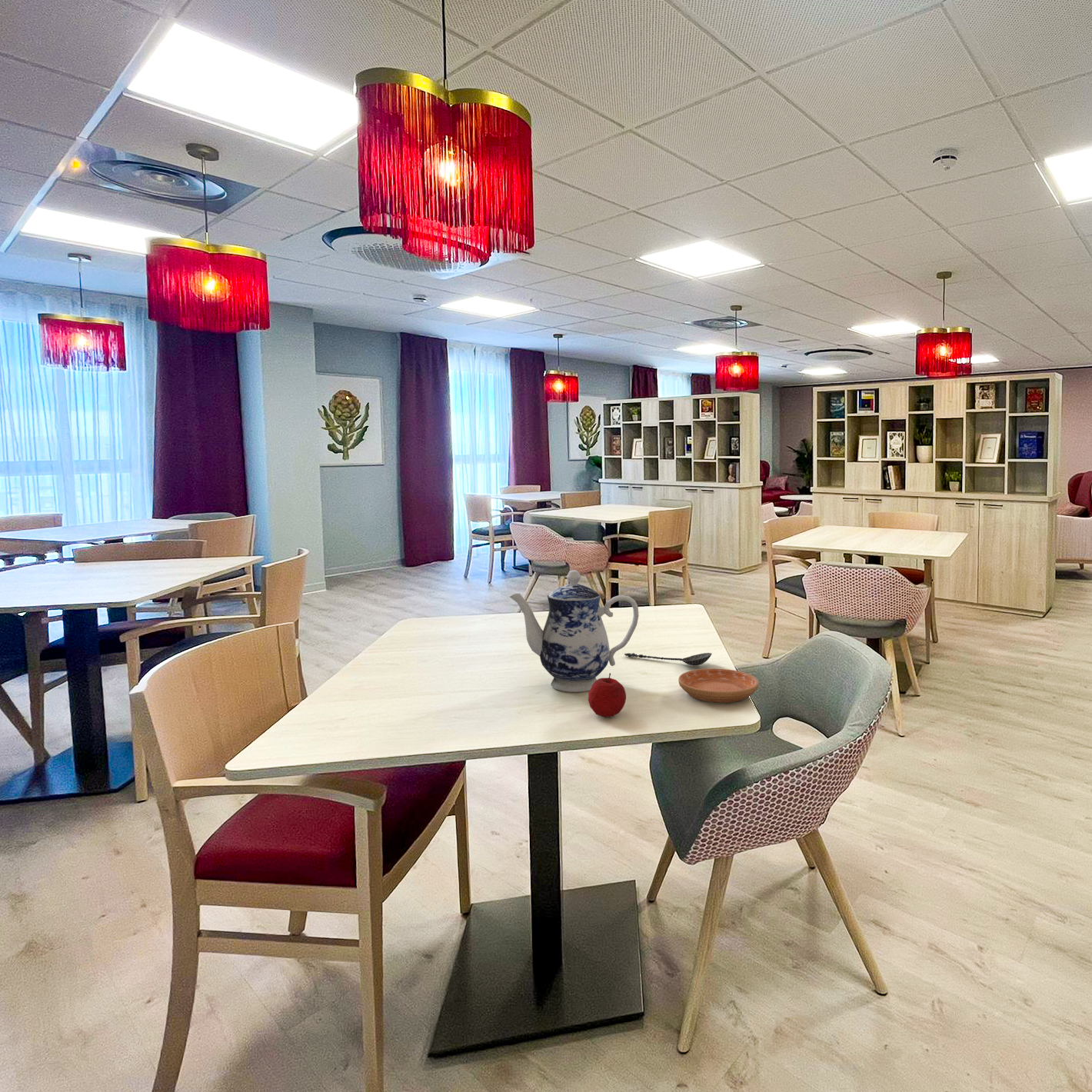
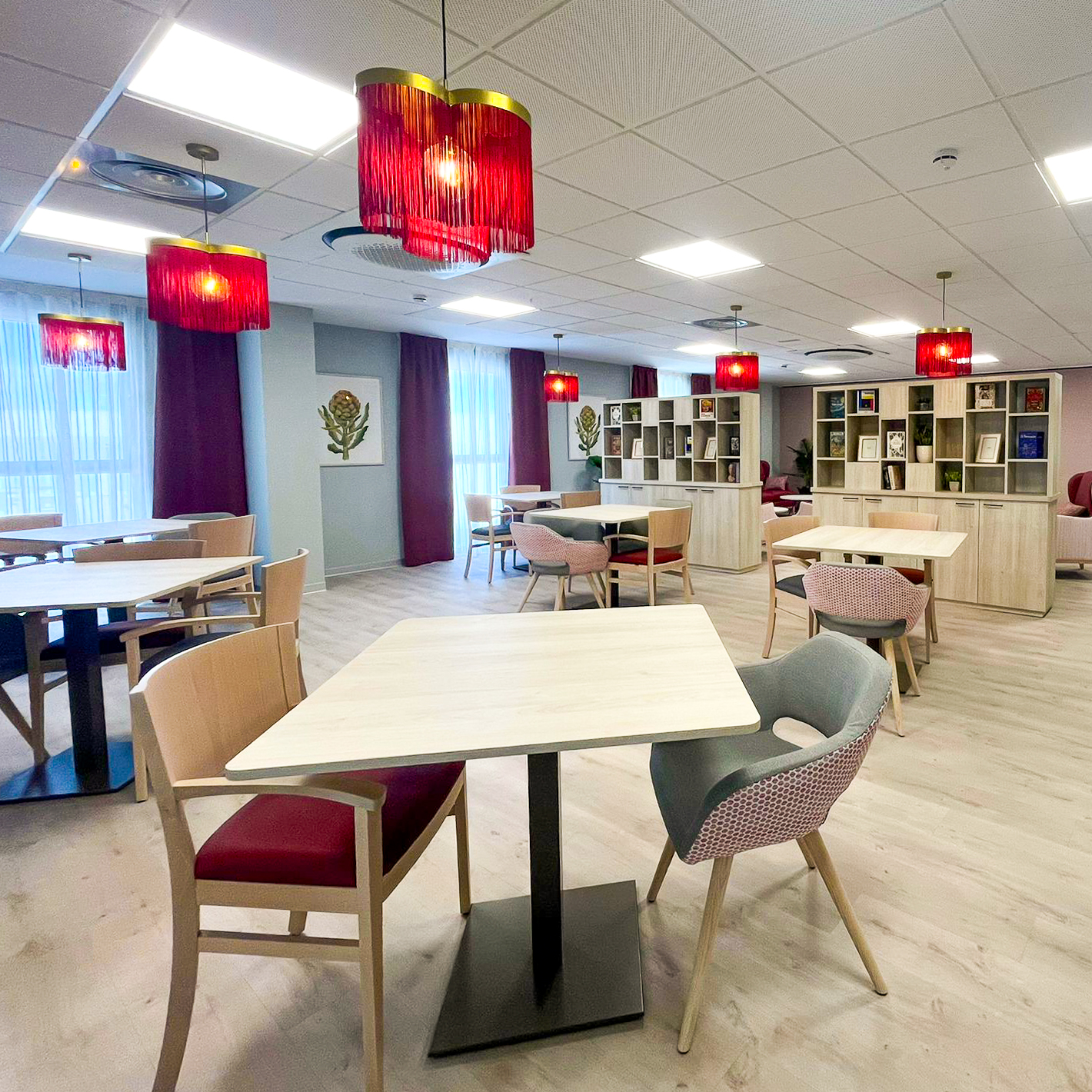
- teapot (574, 628)
- apple (607, 694)
- saucer (717, 686)
- spoon (667, 658)
